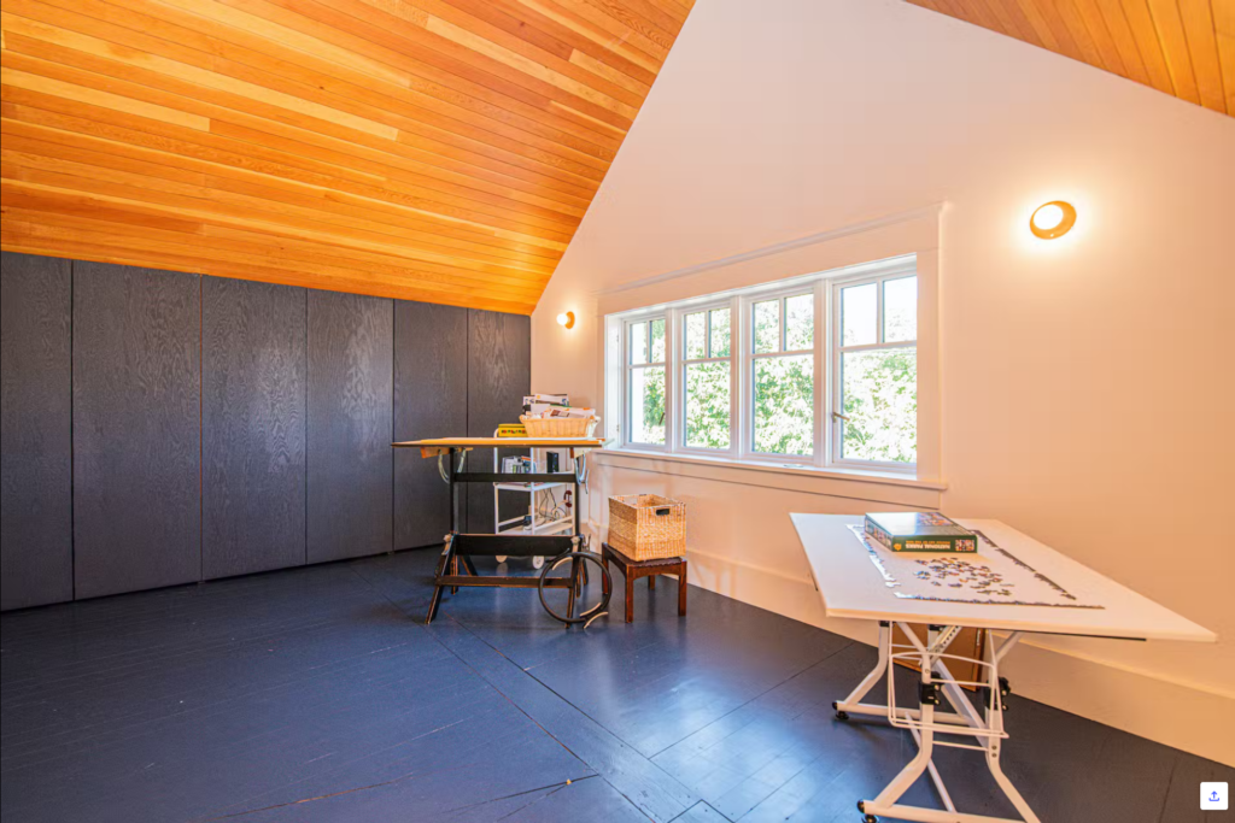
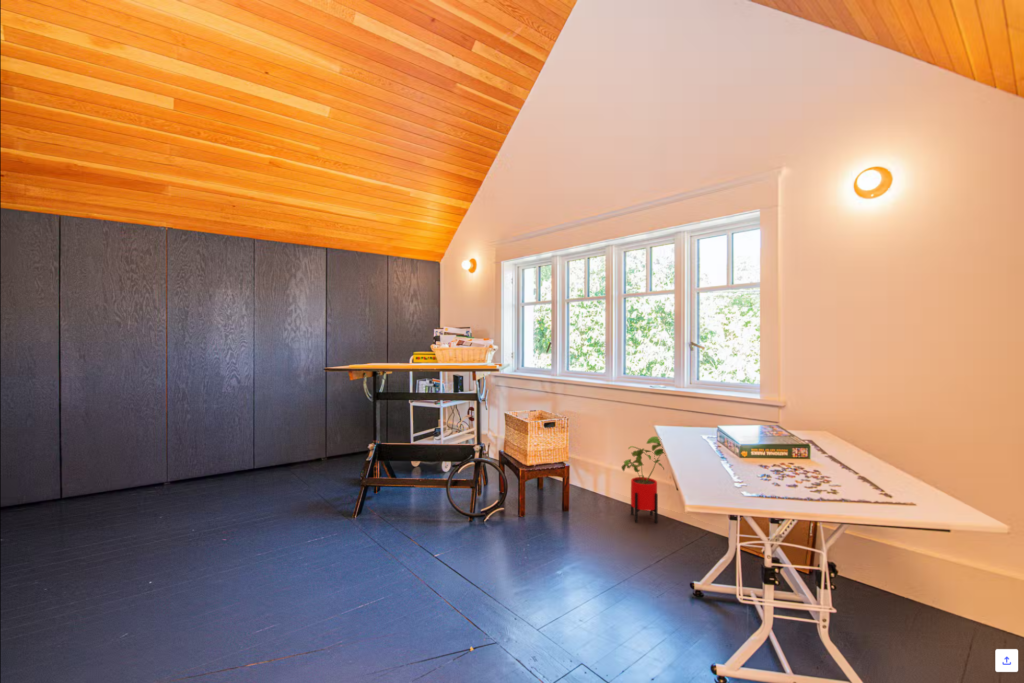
+ house plant (645, 477)
